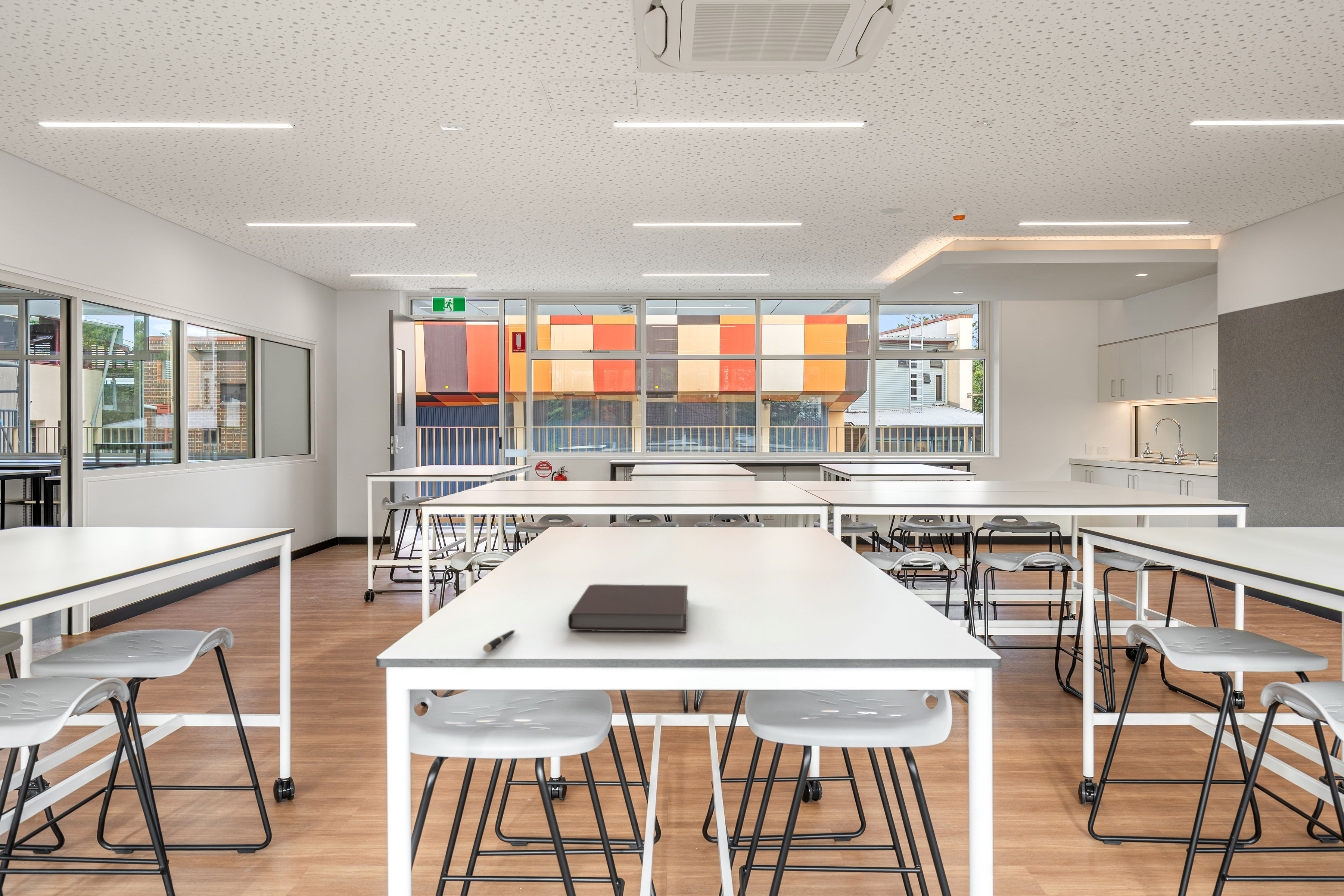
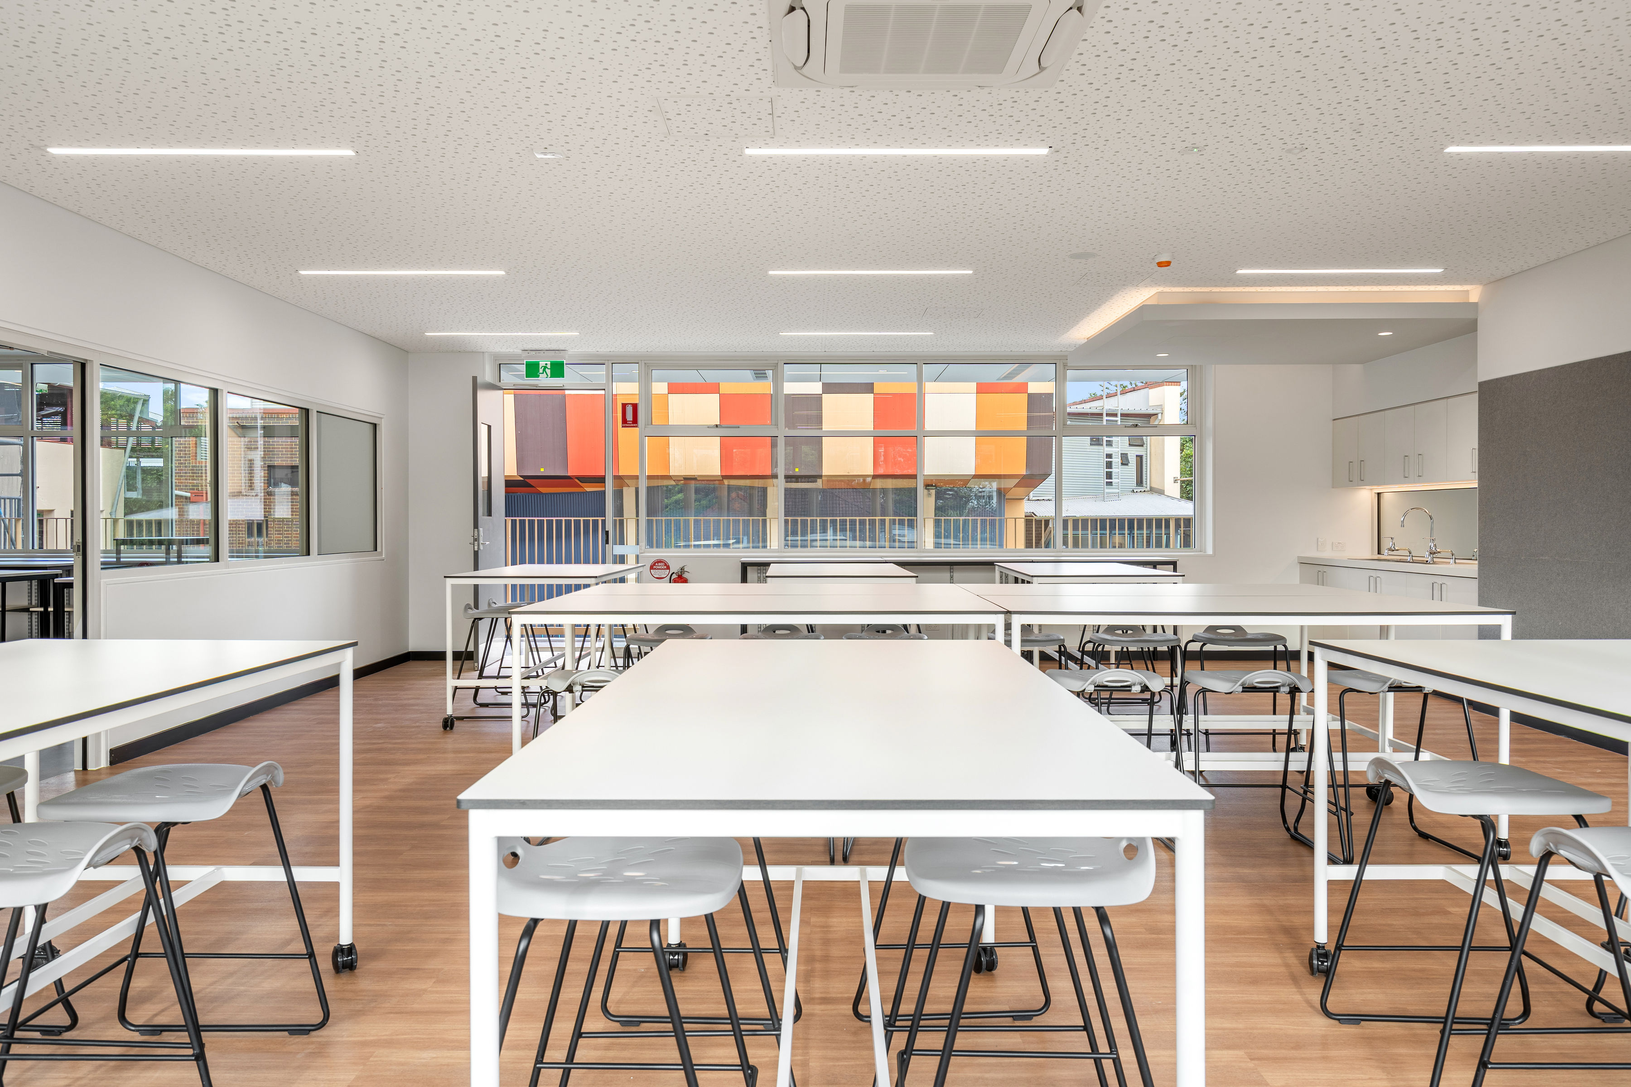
- notebook (633, 606)
- pen (502, 638)
